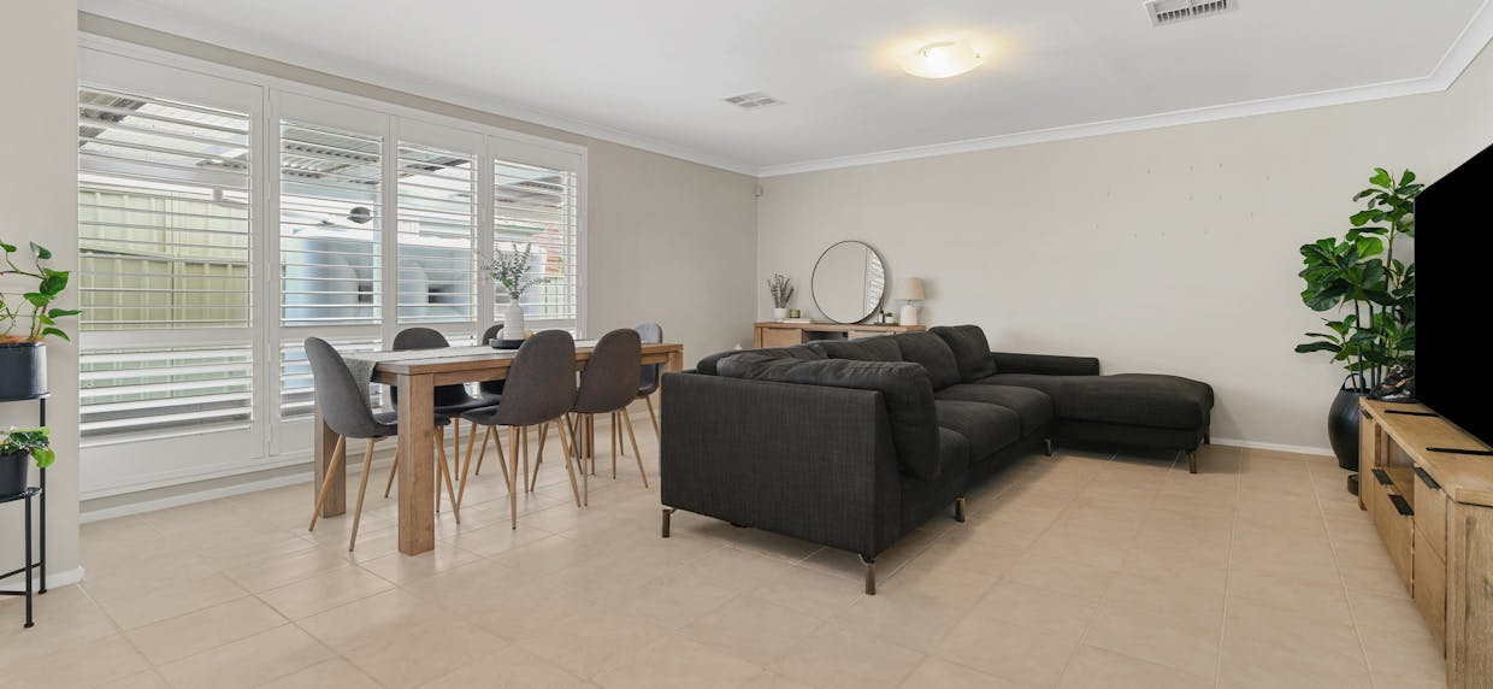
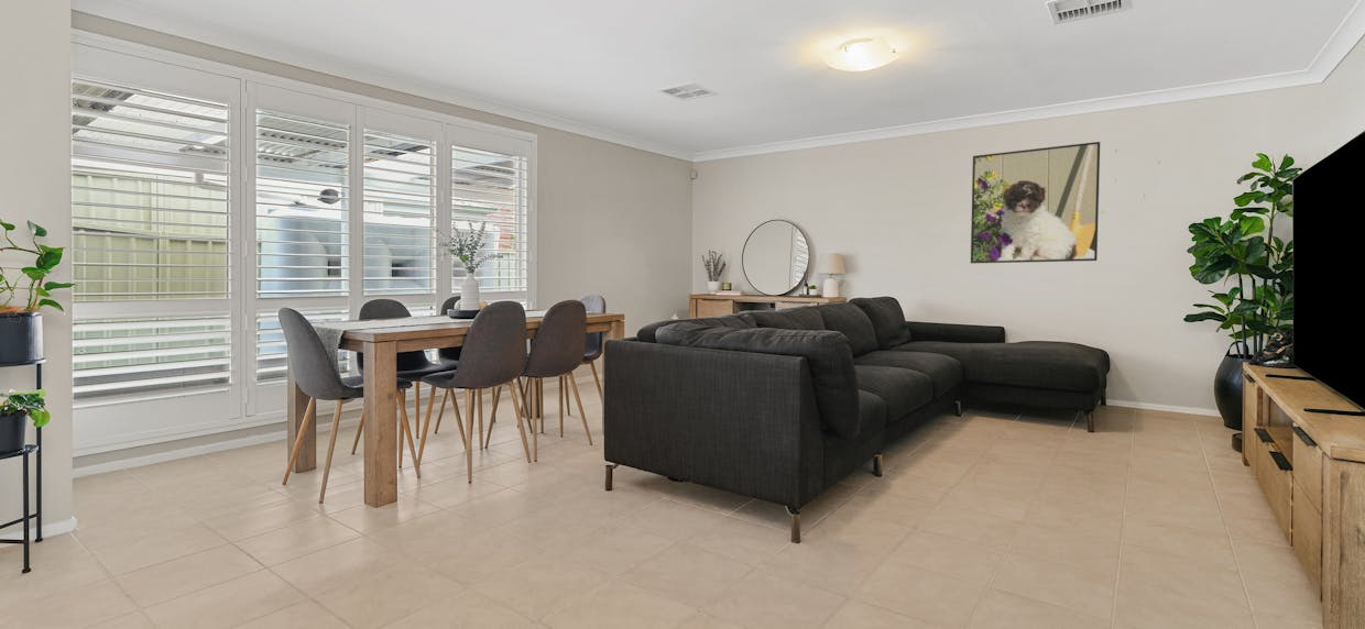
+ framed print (1031, 206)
